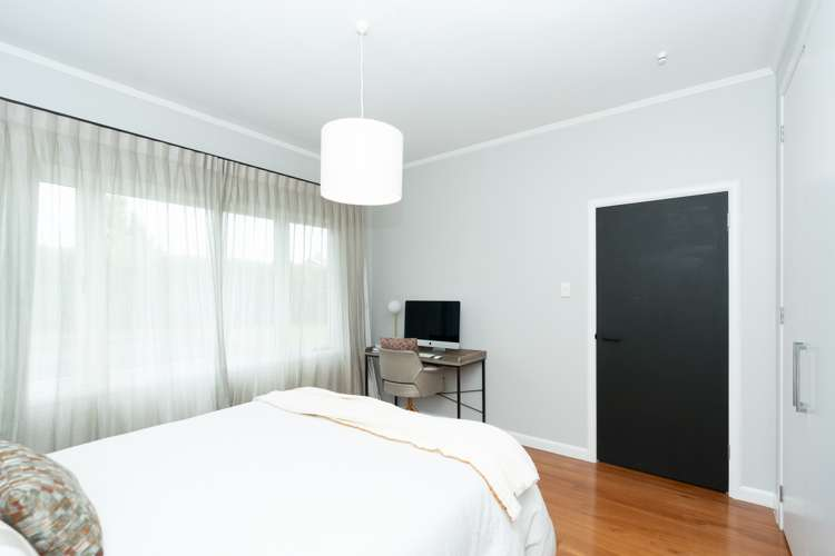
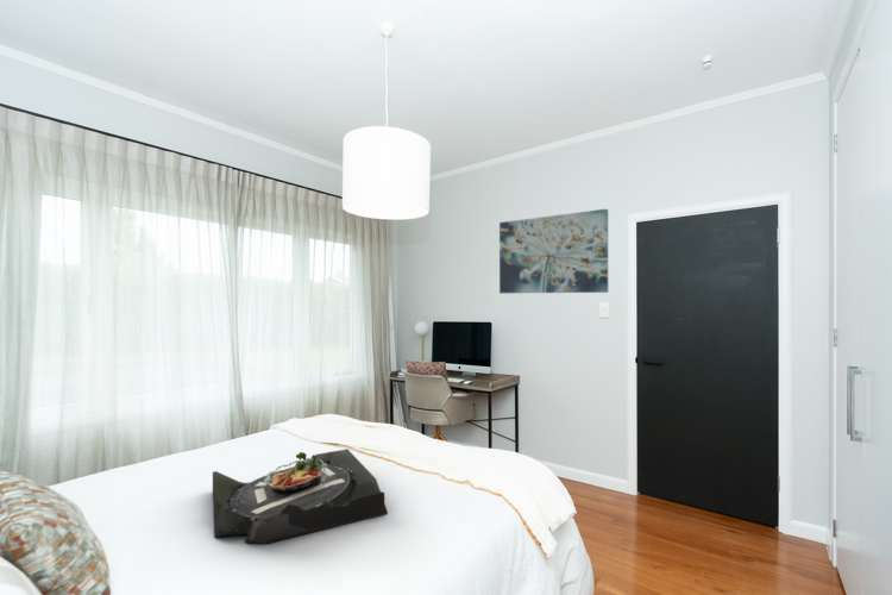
+ wall art (549, 255)
+ serving tray (295, 477)
